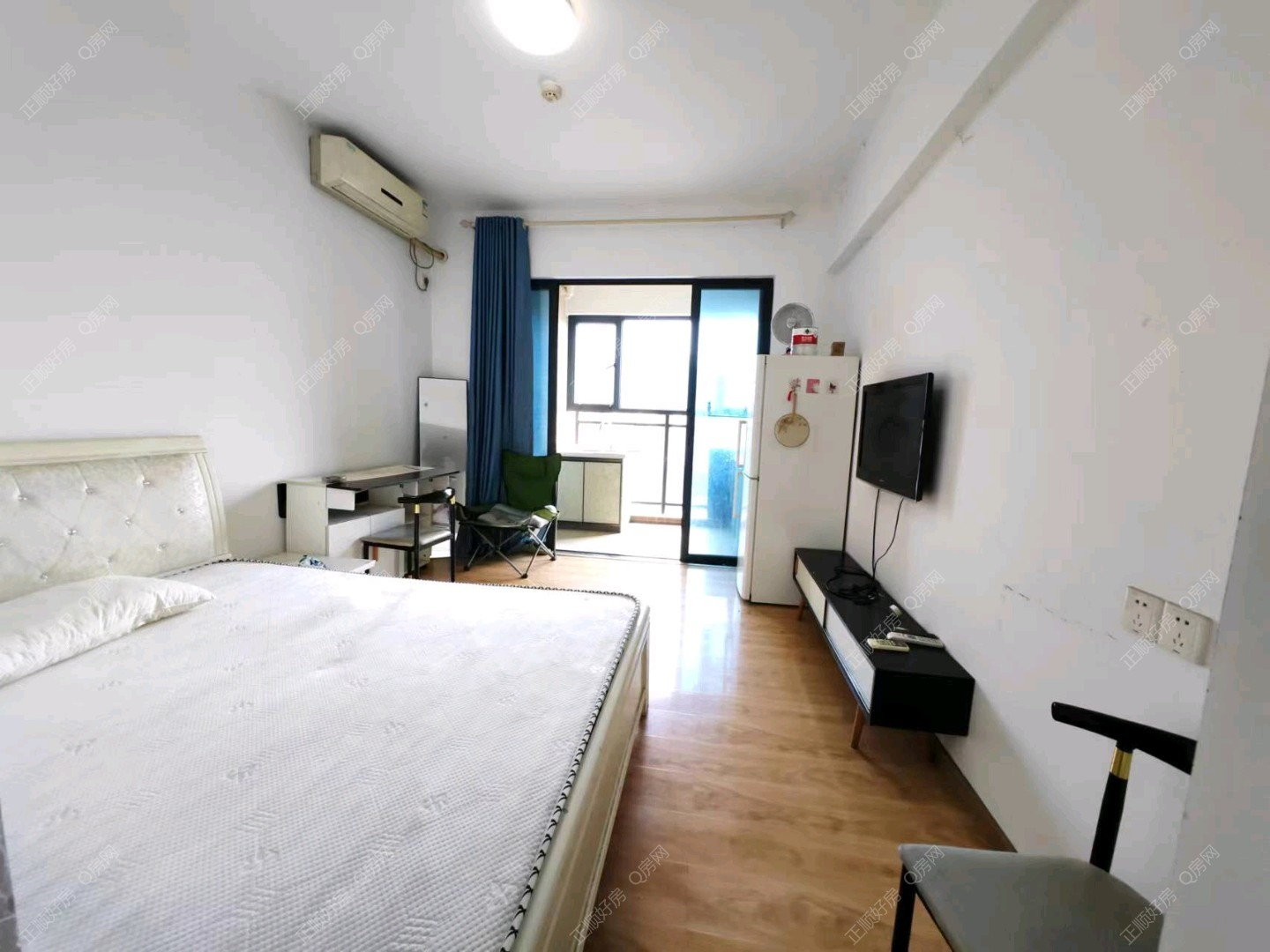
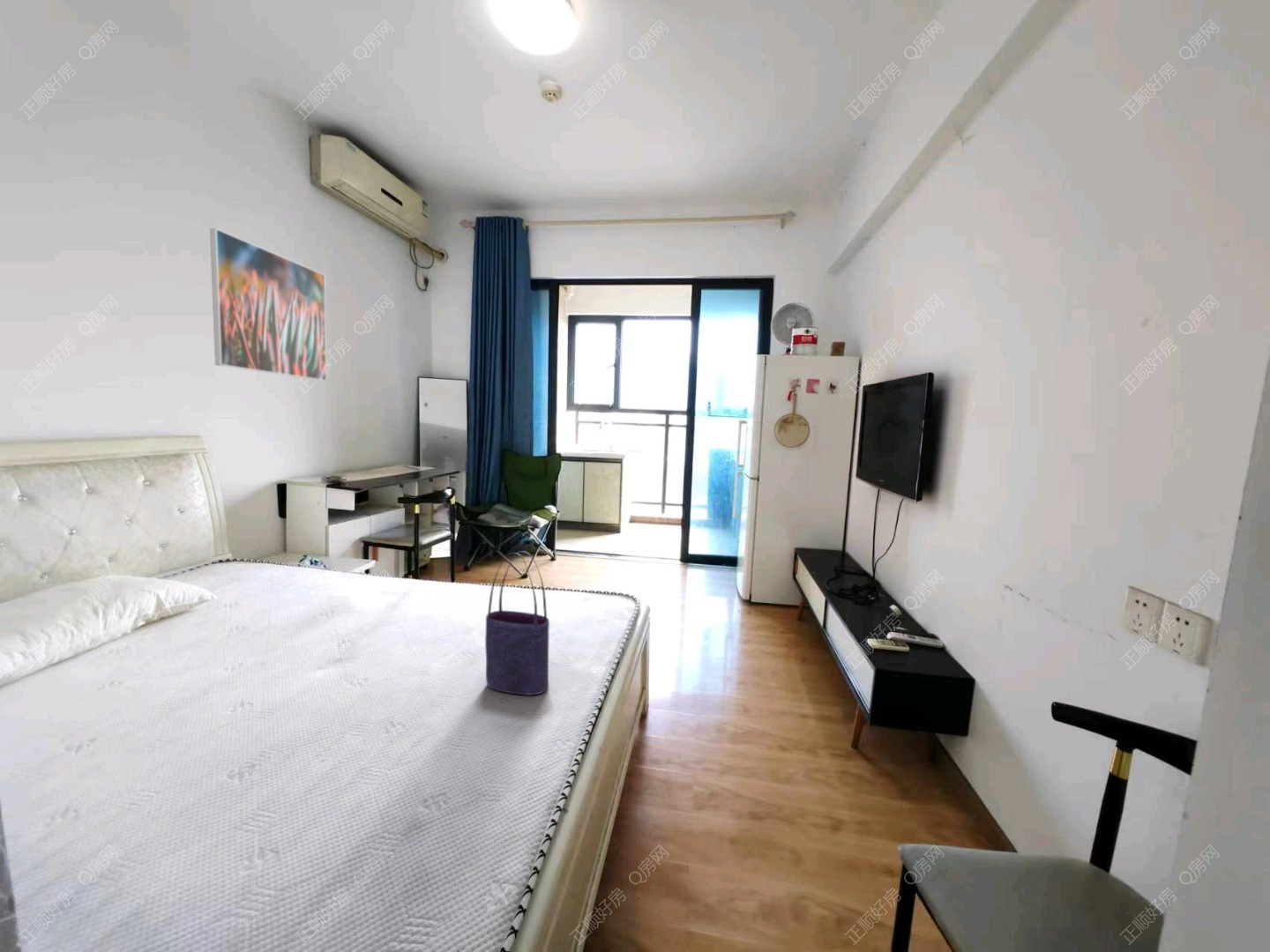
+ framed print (276, 315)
+ tote bag (518, 620)
